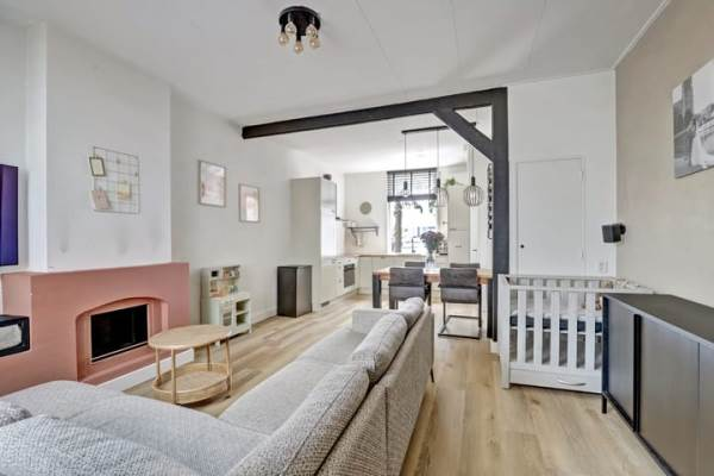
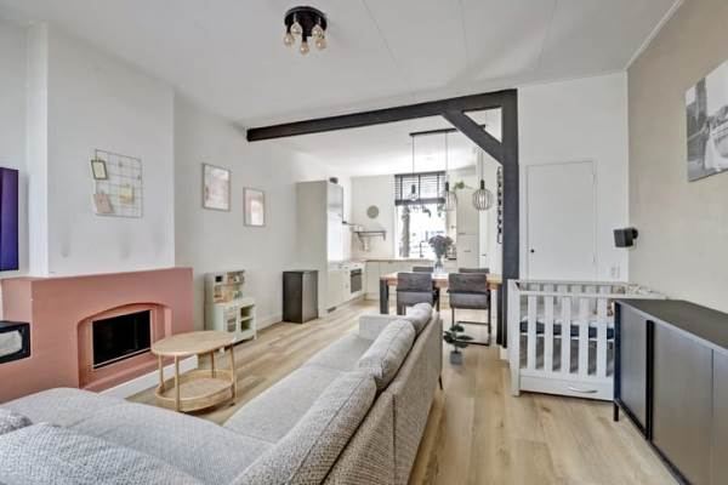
+ potted plant (457, 344)
